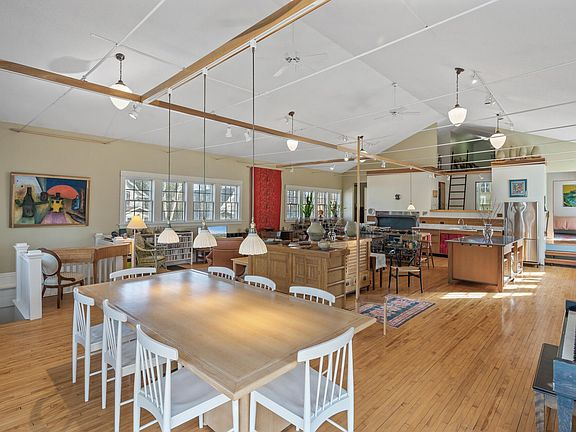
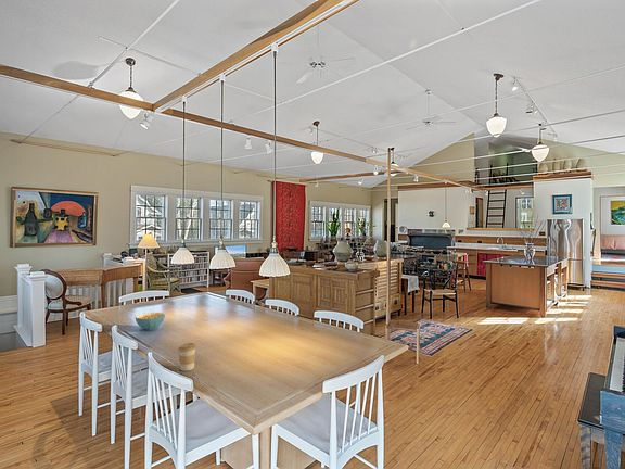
+ cereal bowl (150, 321)
+ coffee cup (187, 356)
